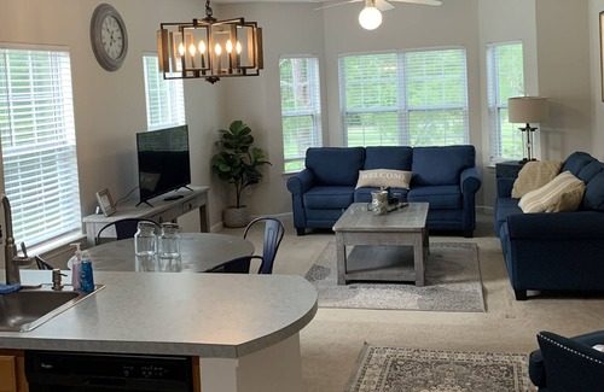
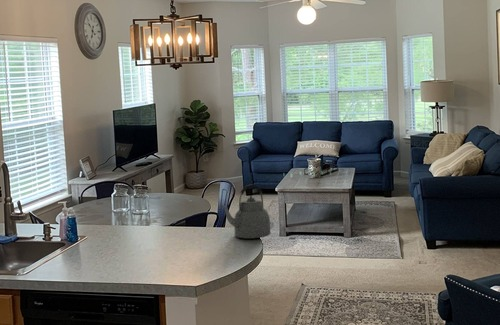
+ kettle (244, 211)
